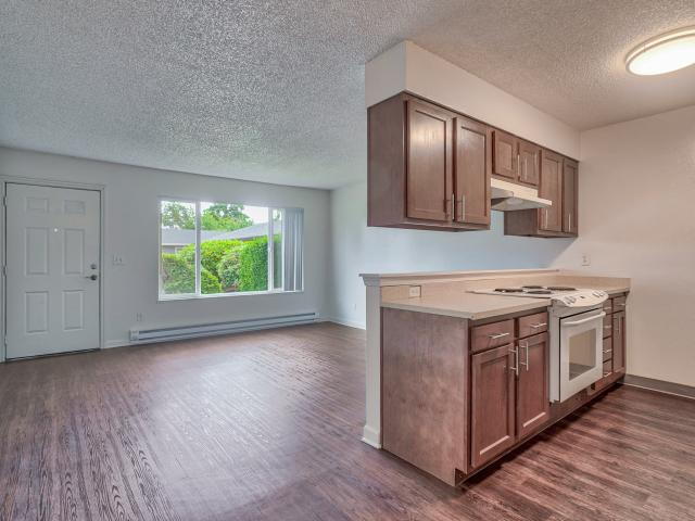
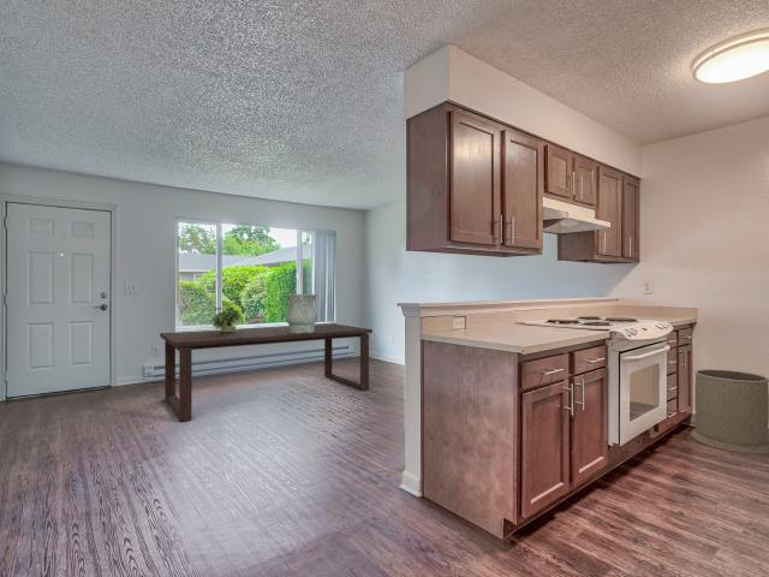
+ vessel (302, 313)
+ dining table (270, 343)
+ trash can (729, 408)
+ potted plant (223, 317)
